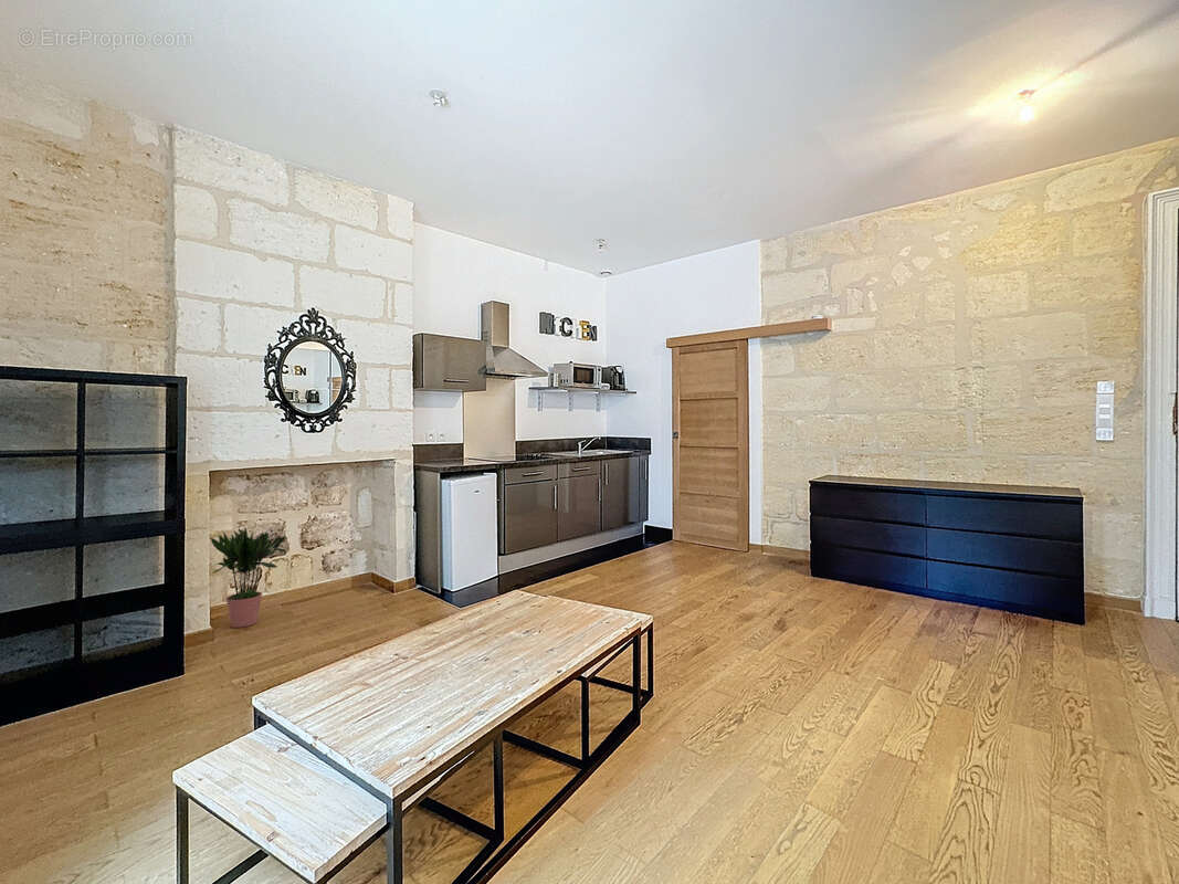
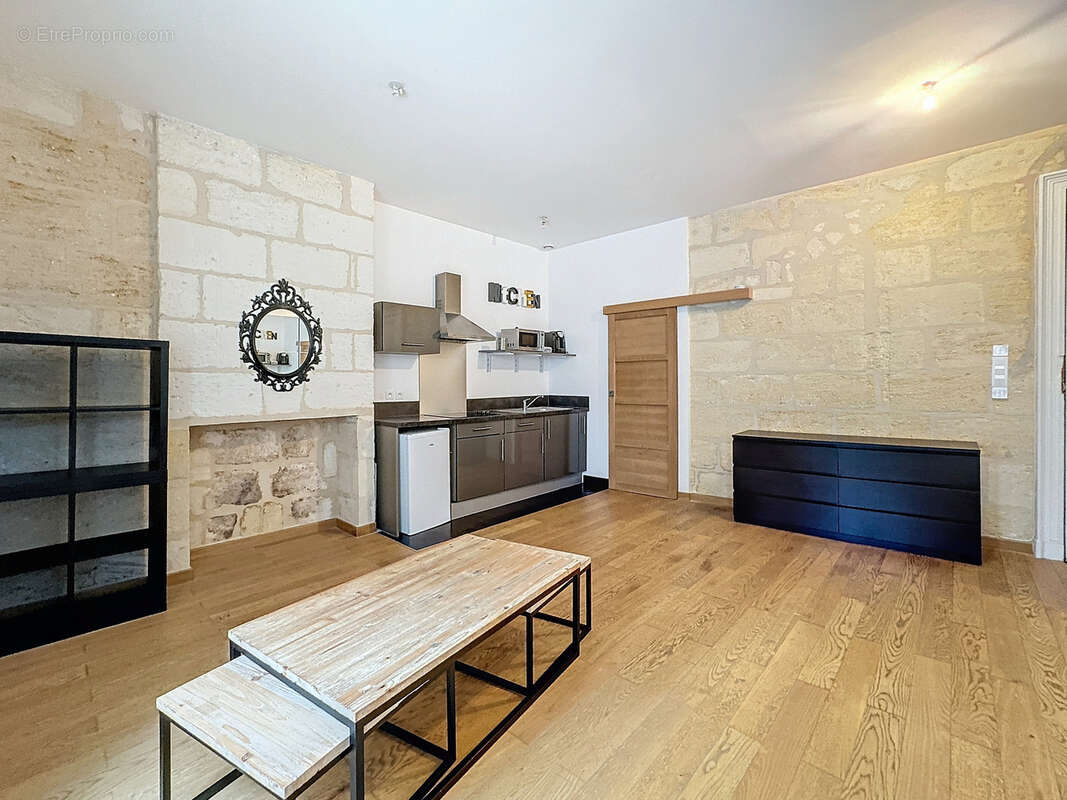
- potted plant (246, 573)
